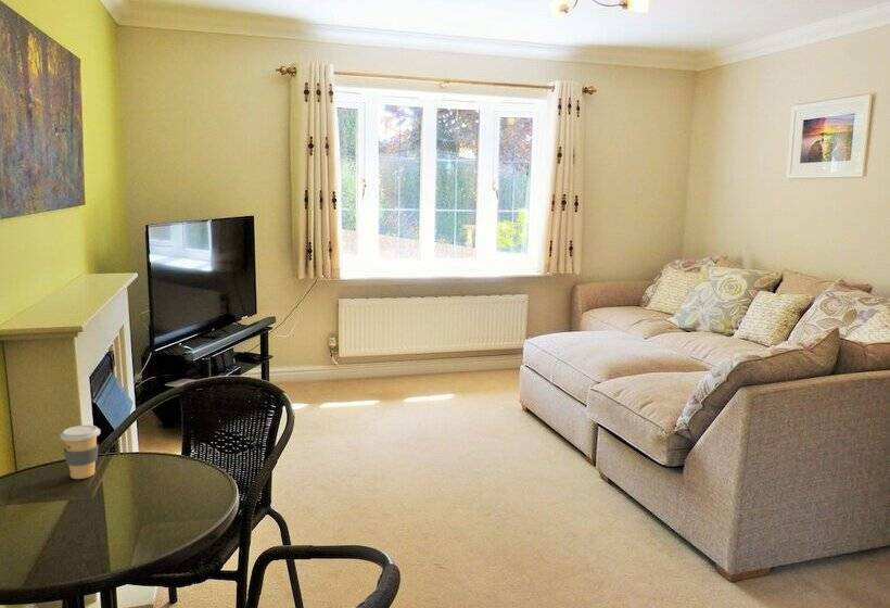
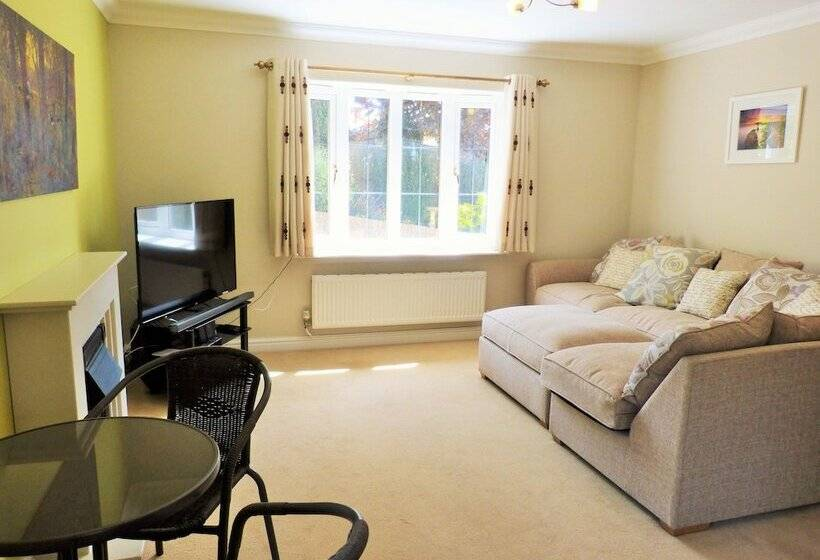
- coffee cup (81, 452)
